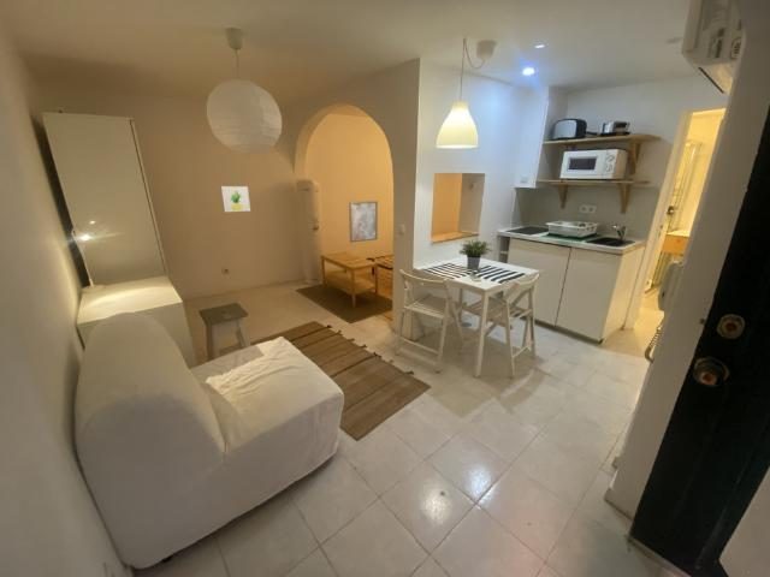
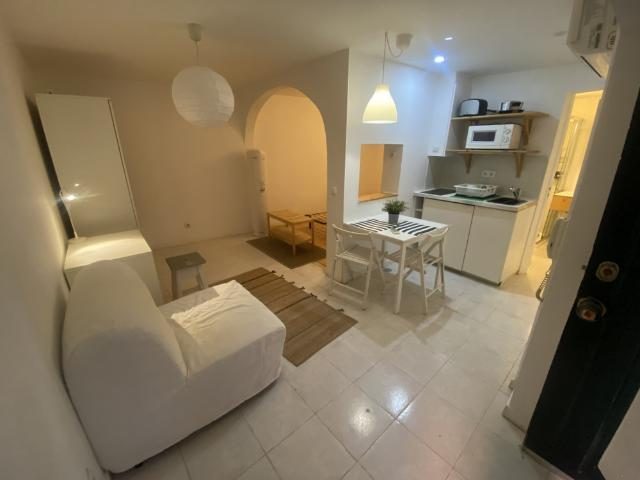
- wall art (236, 198)
- wall art (363, 221)
